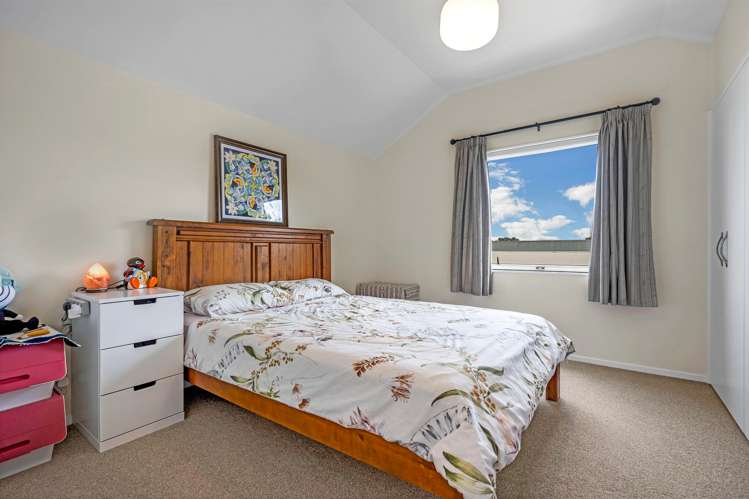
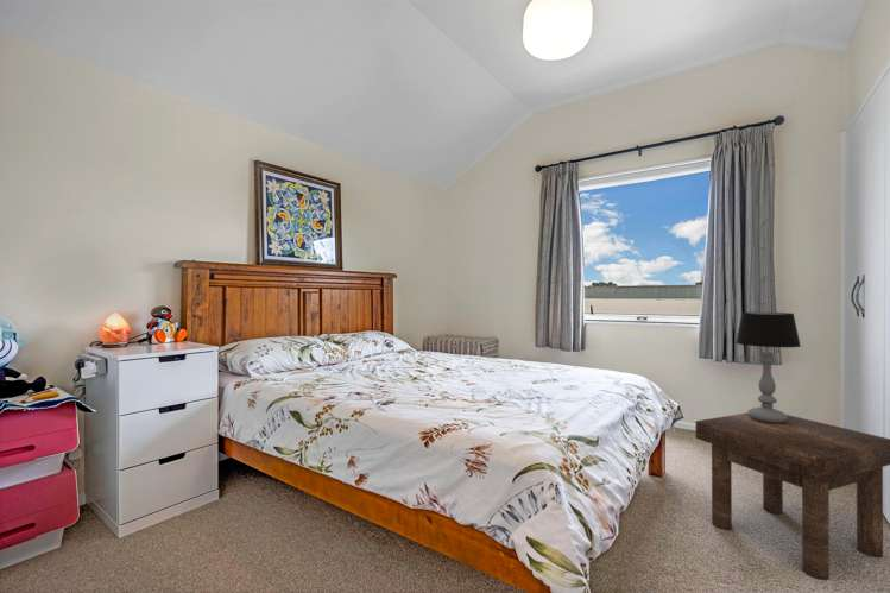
+ table lamp (766, 365)
+ stool (790, 482)
